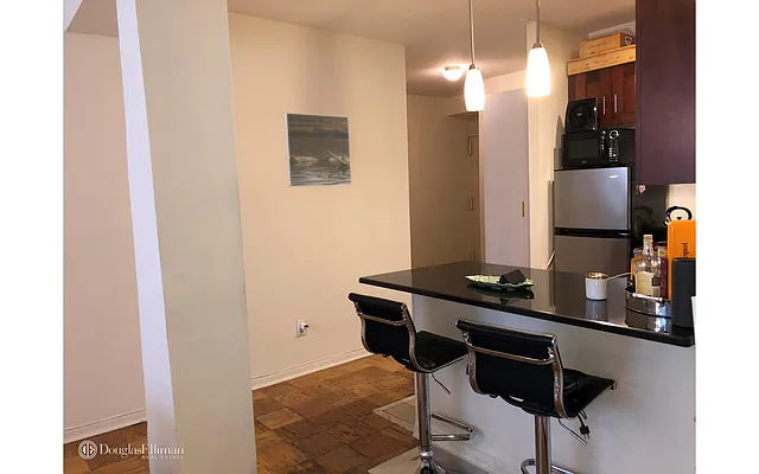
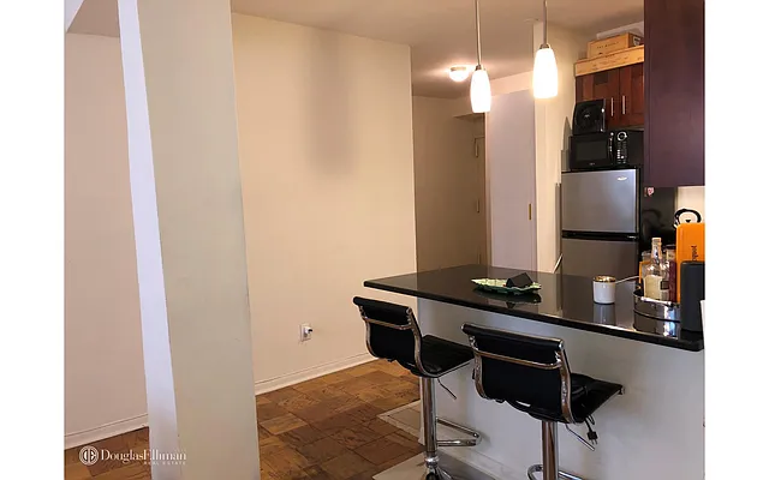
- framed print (319, 150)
